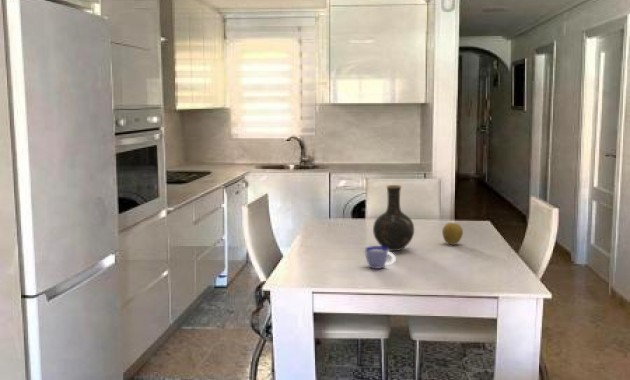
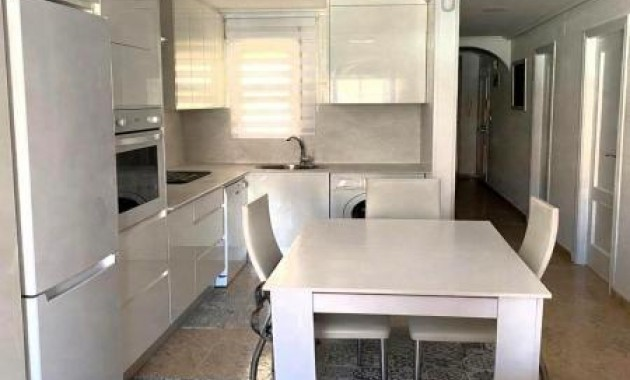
- fruit (452, 233)
- cup (380, 257)
- vase (393, 217)
